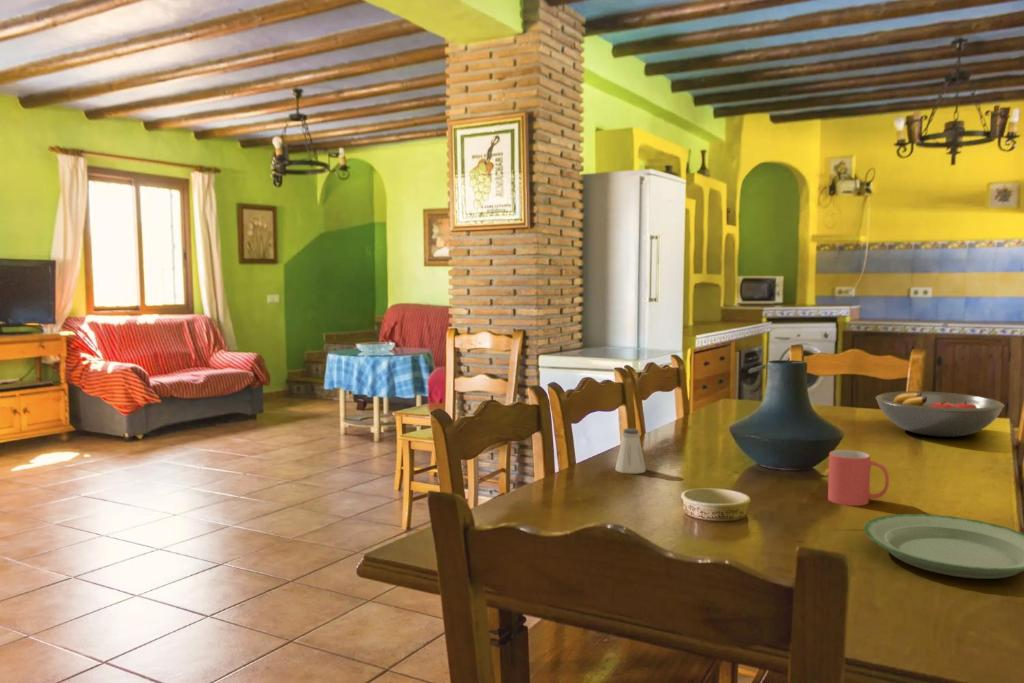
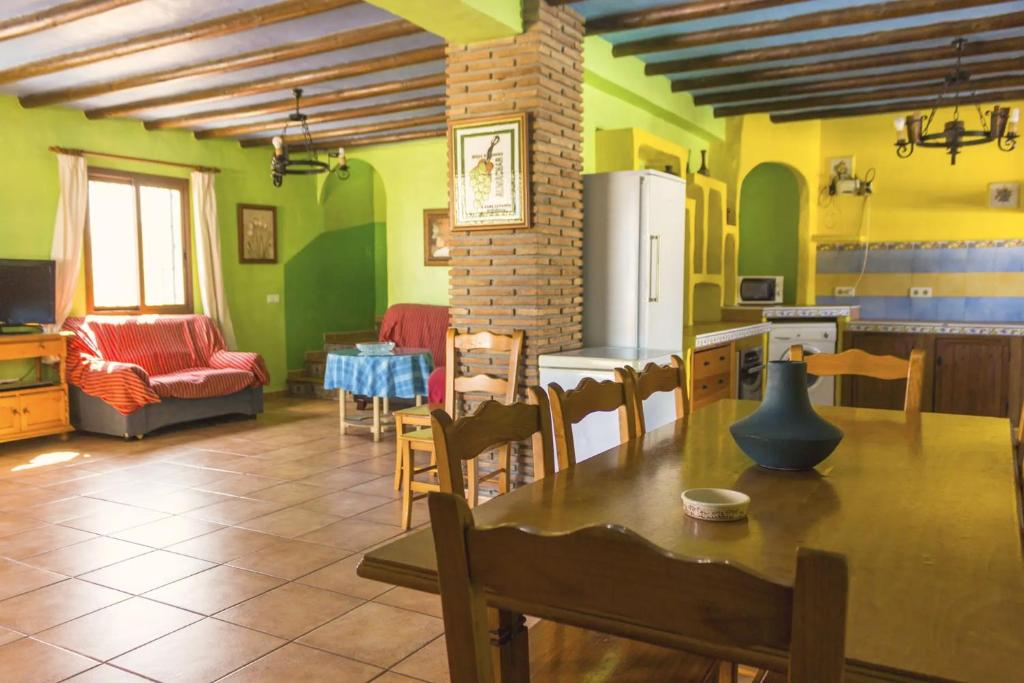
- fruit bowl (937, 411)
- mug (858, 479)
- plate (953, 547)
- saltshaker (630, 450)
